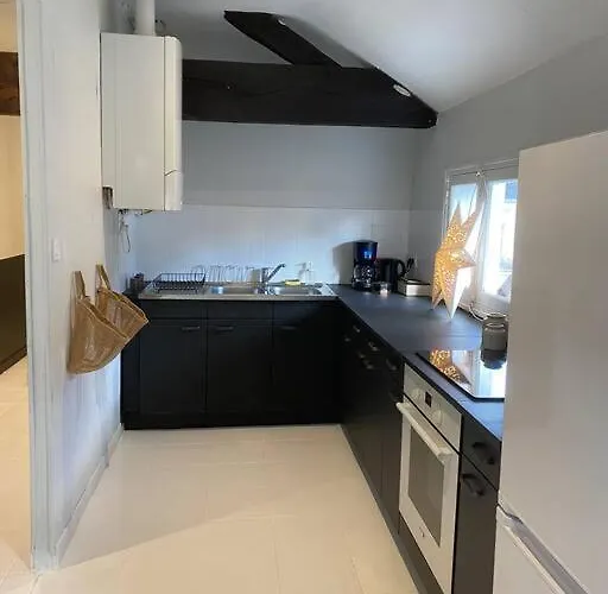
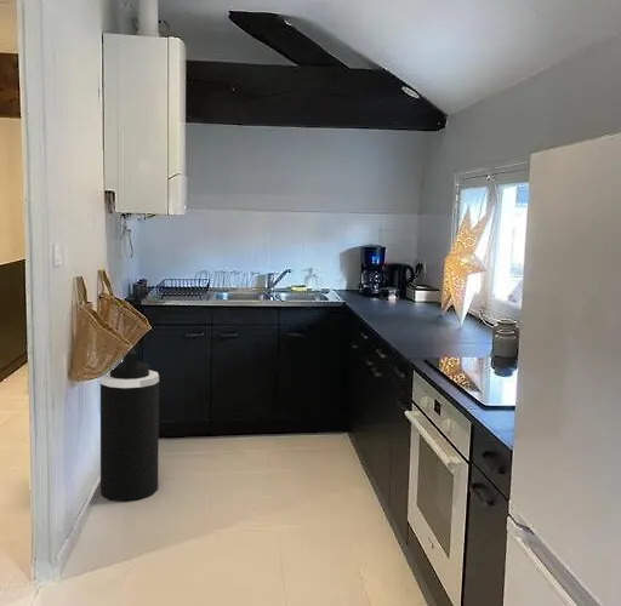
+ trash can (129, 421)
